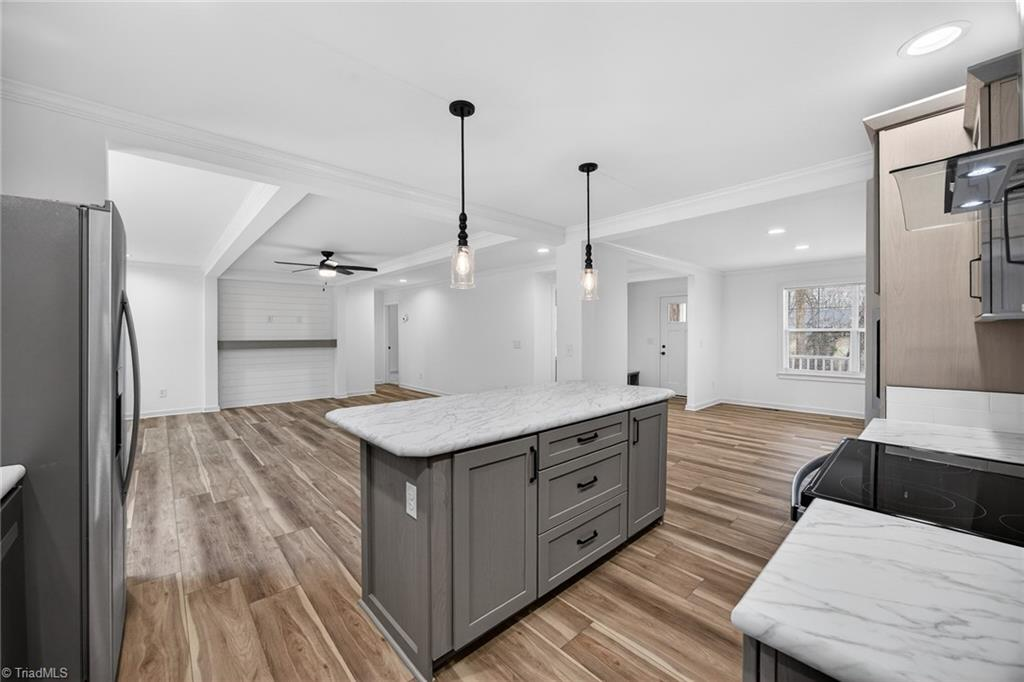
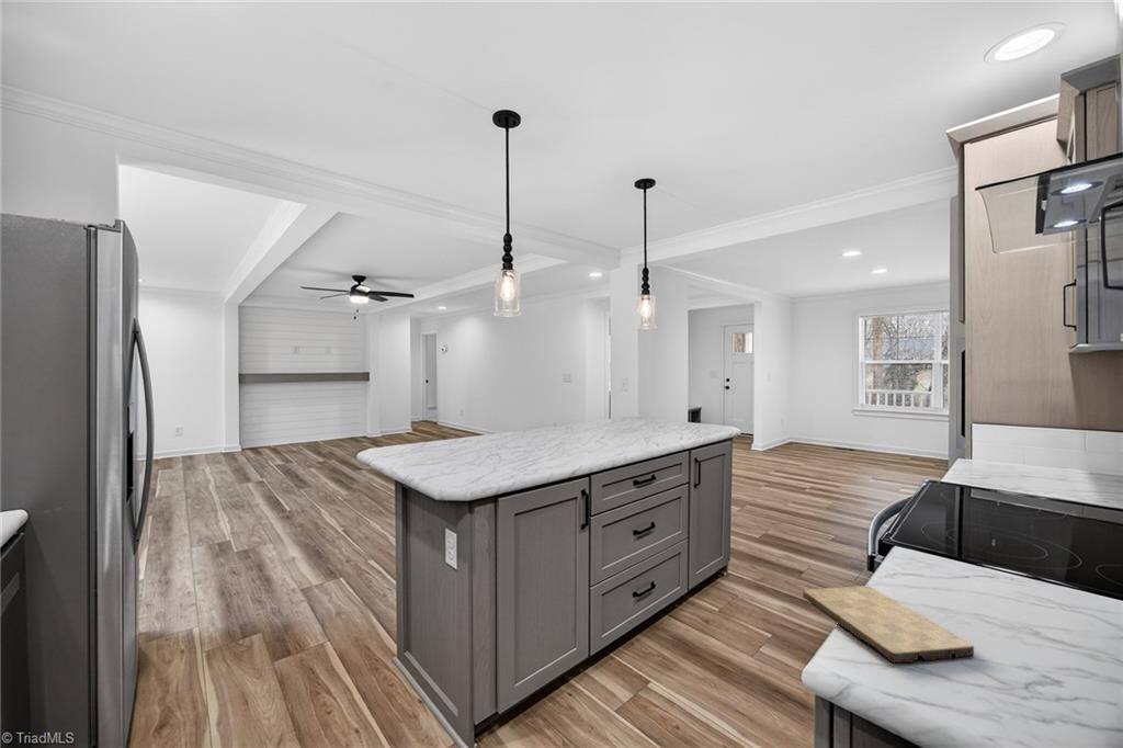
+ cutting board (878, 617)
